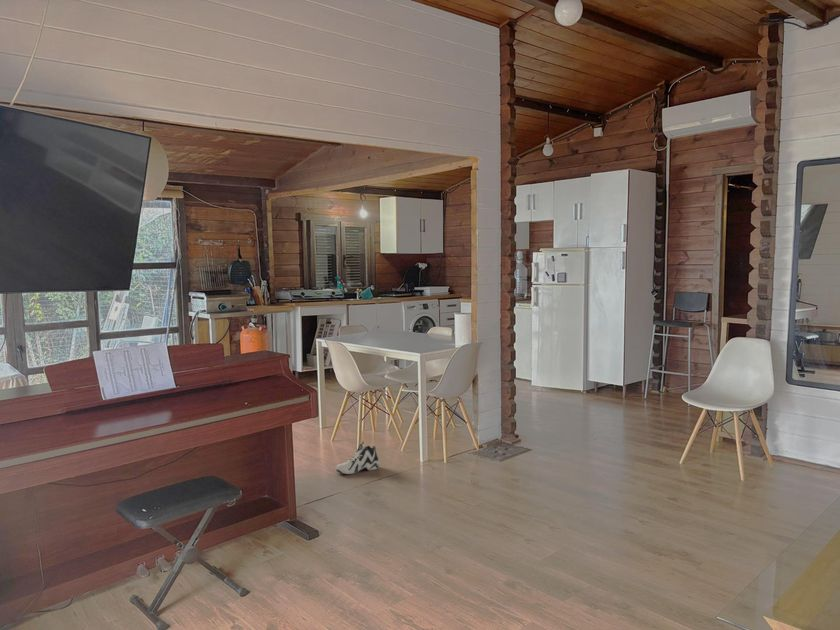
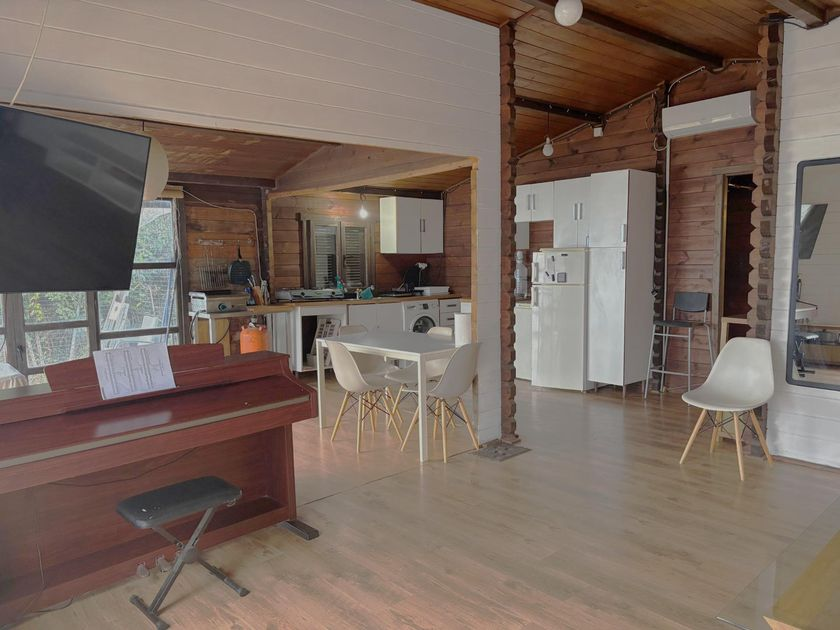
- sneaker (357, 456)
